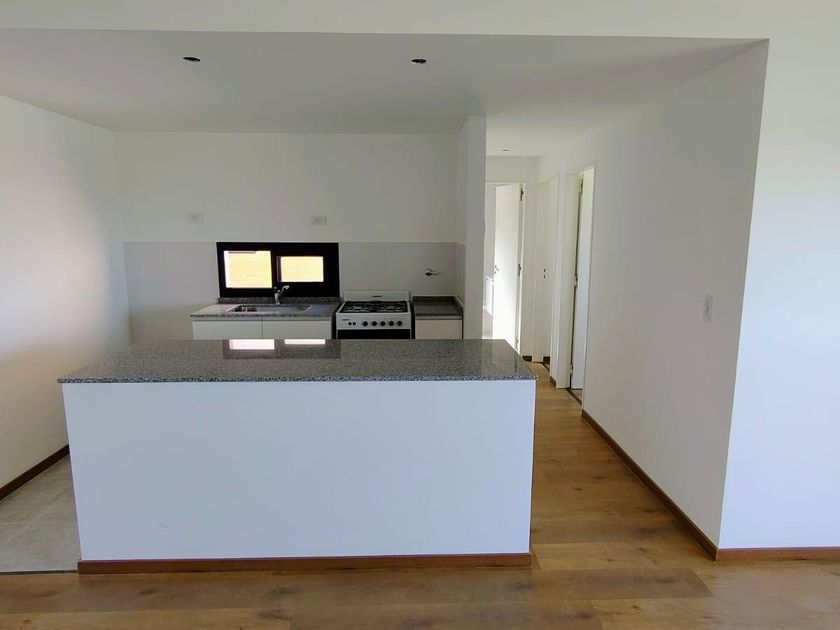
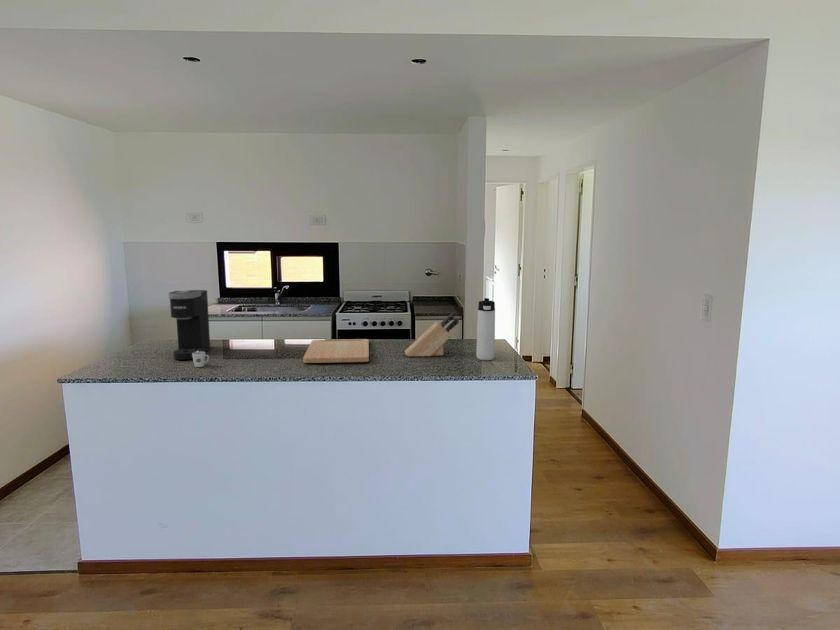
+ cutting board (338, 350)
+ knife block (431, 333)
+ cup (200, 354)
+ coffee maker (190, 322)
+ thermos bottle (486, 329)
